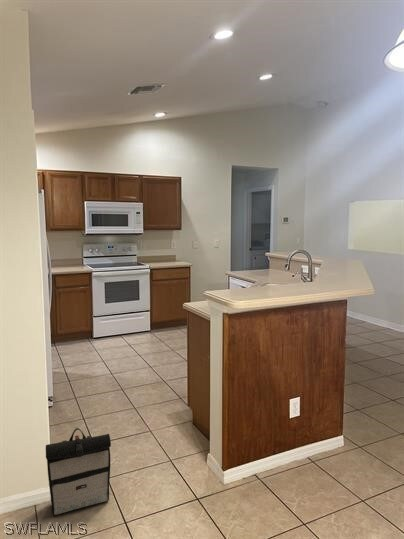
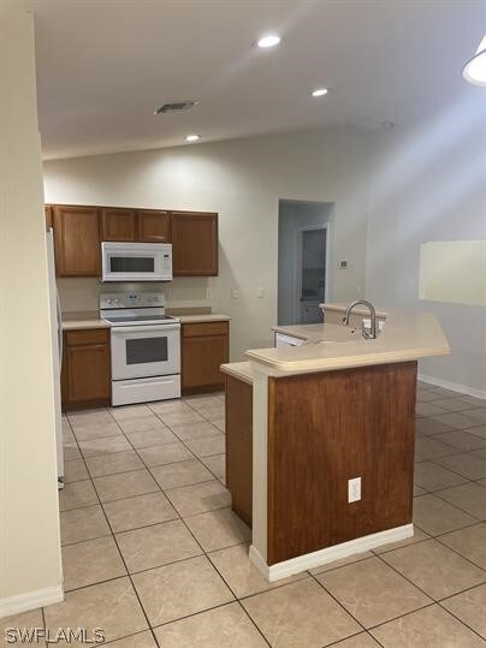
- backpack (78, 467)
